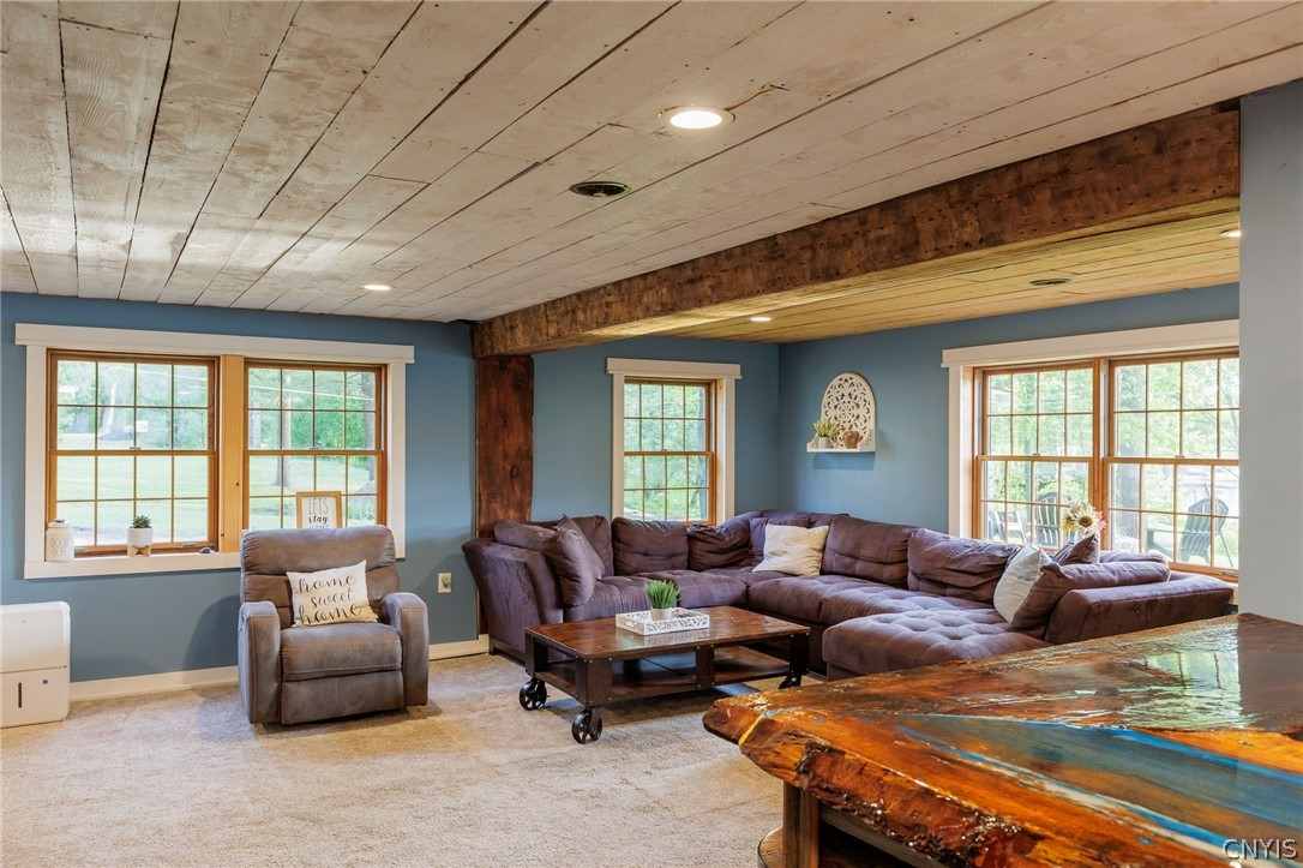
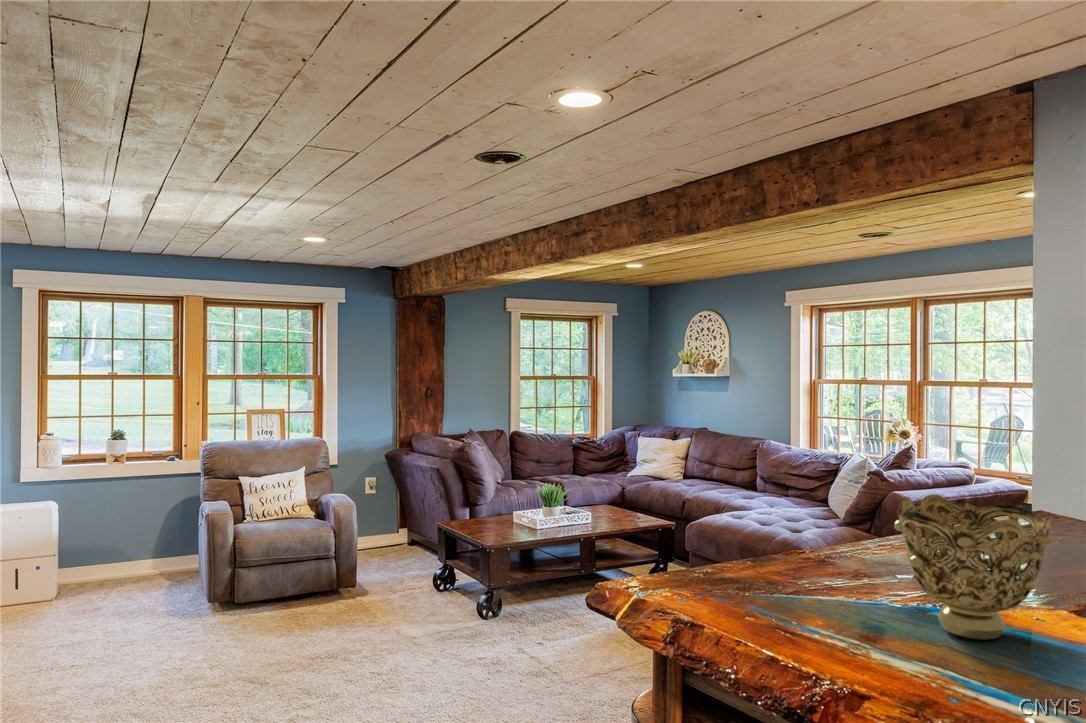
+ decorative bowl (970, 568)
